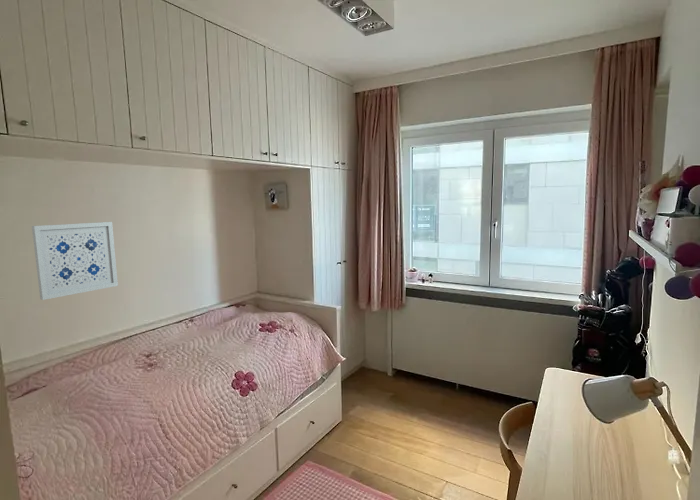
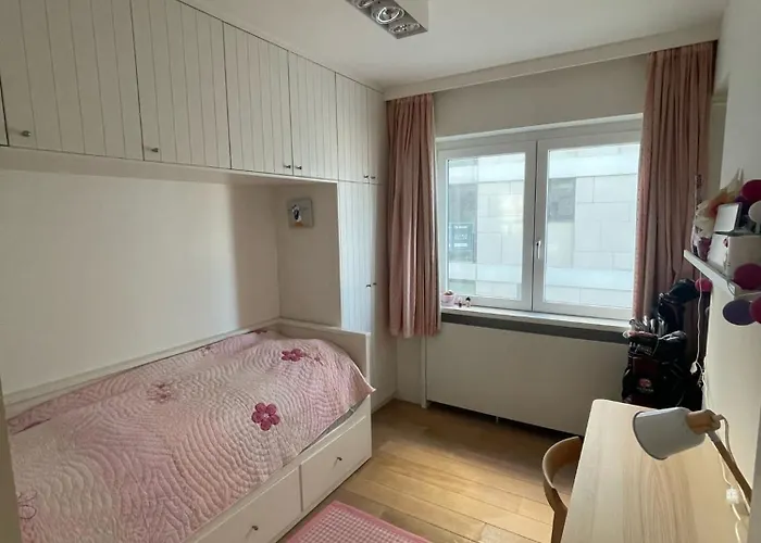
- wall art (78, 258)
